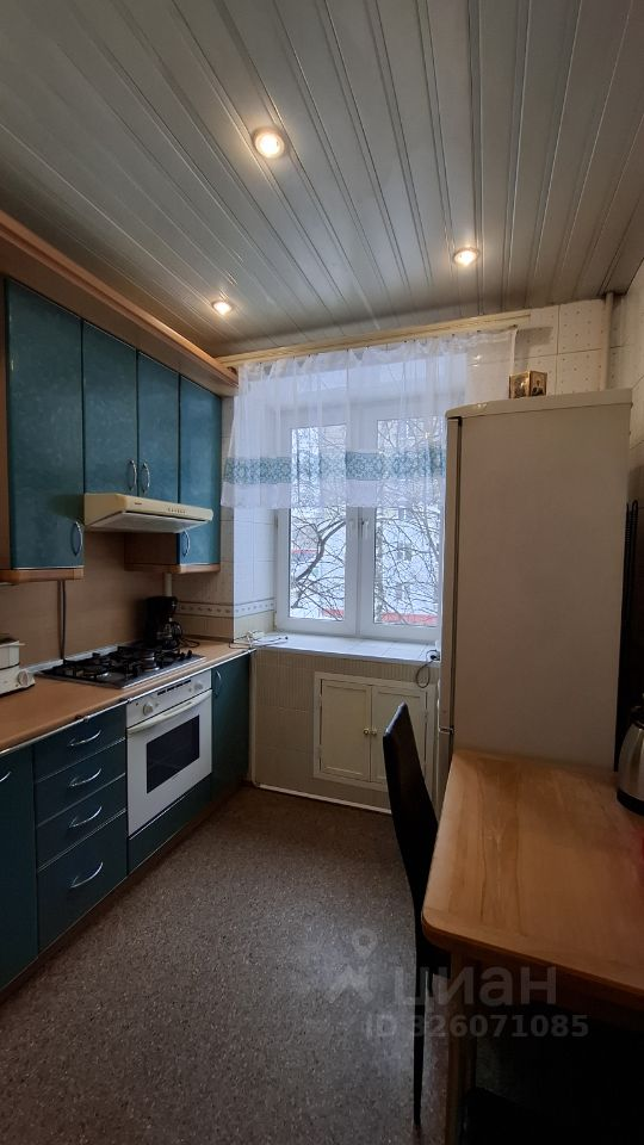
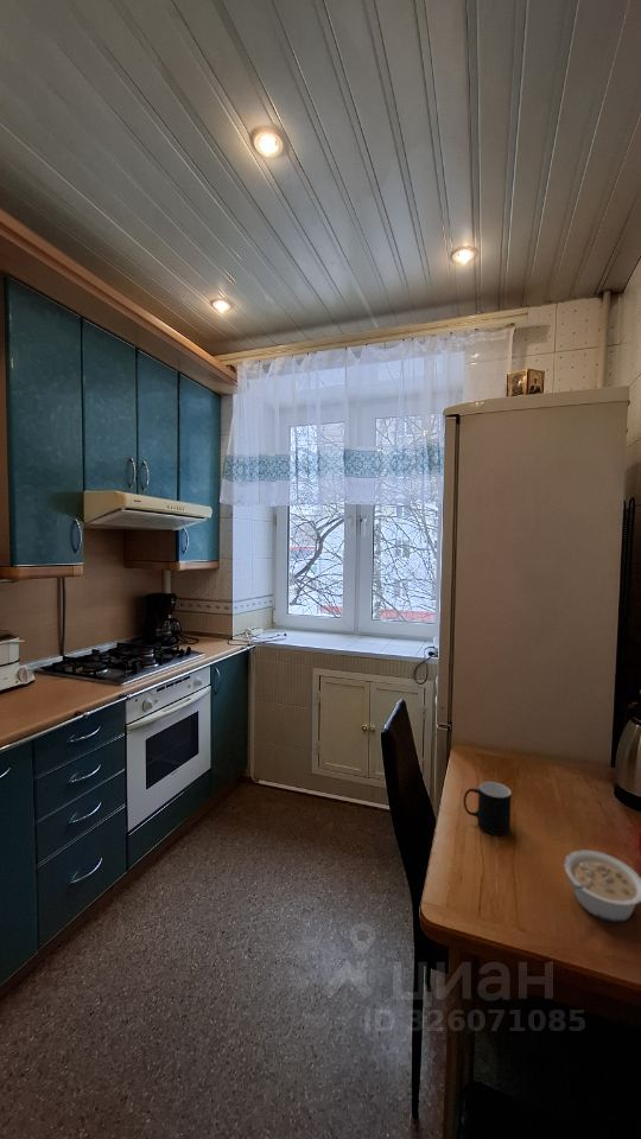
+ cup (485, 806)
+ legume (603, 887)
